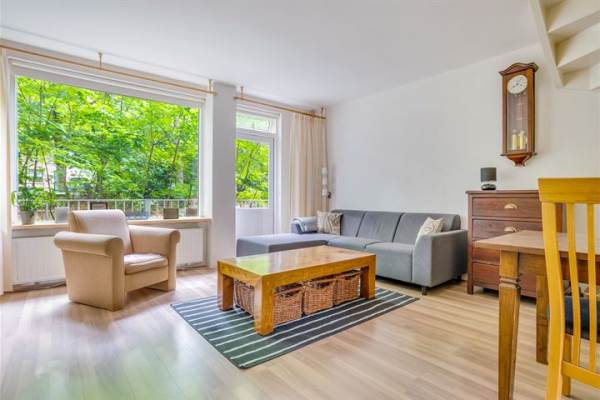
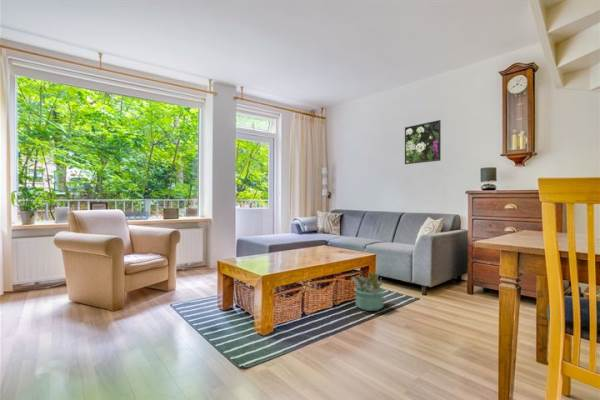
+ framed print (421, 143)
+ decorative plant (371, 289)
